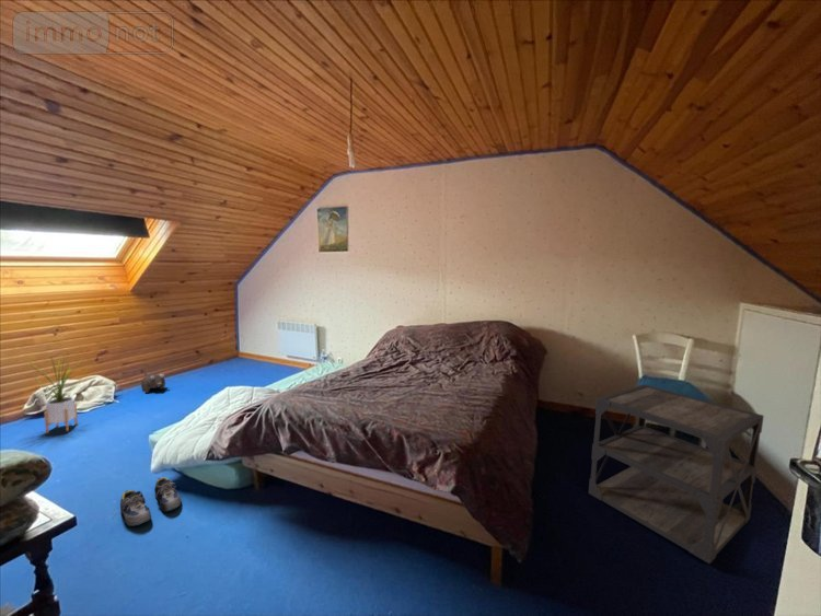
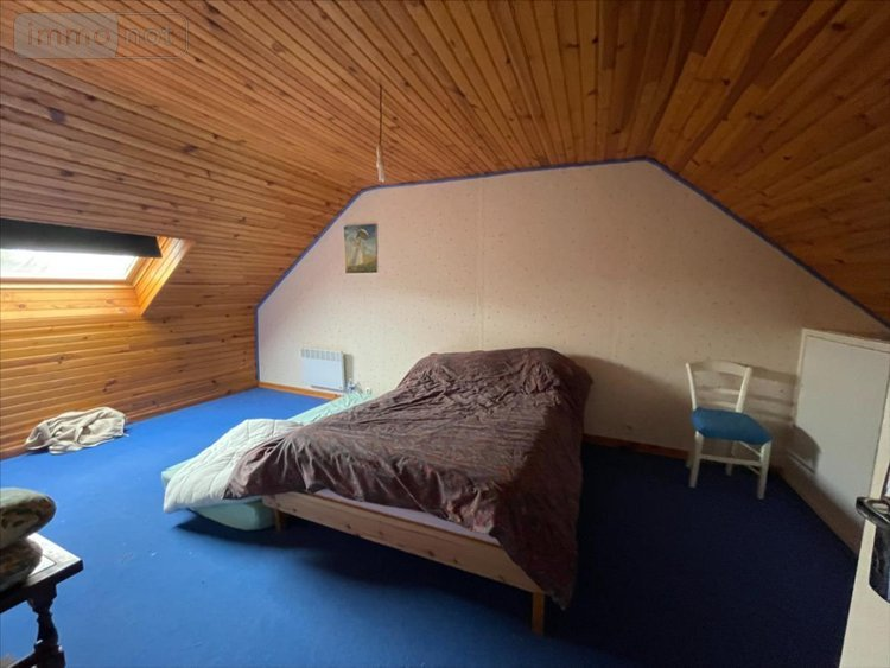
- shoe (155, 497)
- side table (670, 456)
- house plant (59, 392)
- plush toy (153, 382)
